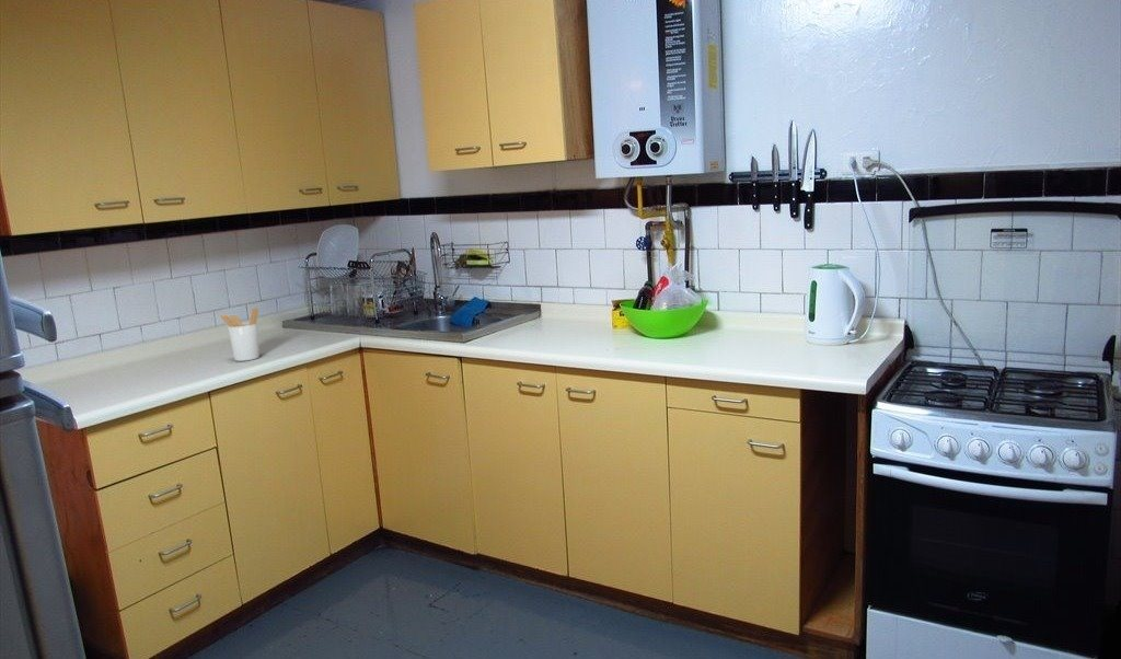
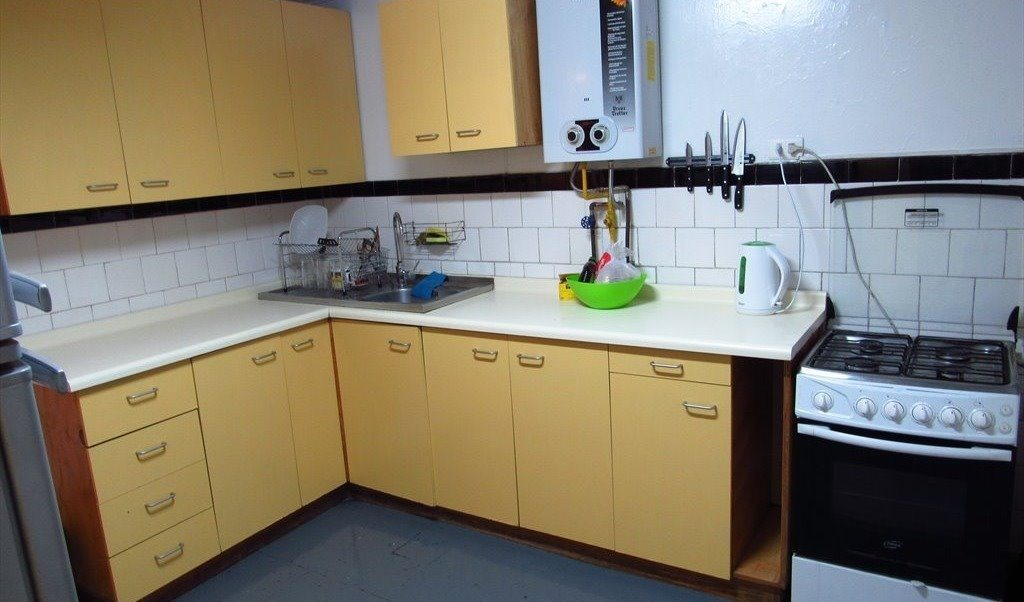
- utensil holder (240, 334)
